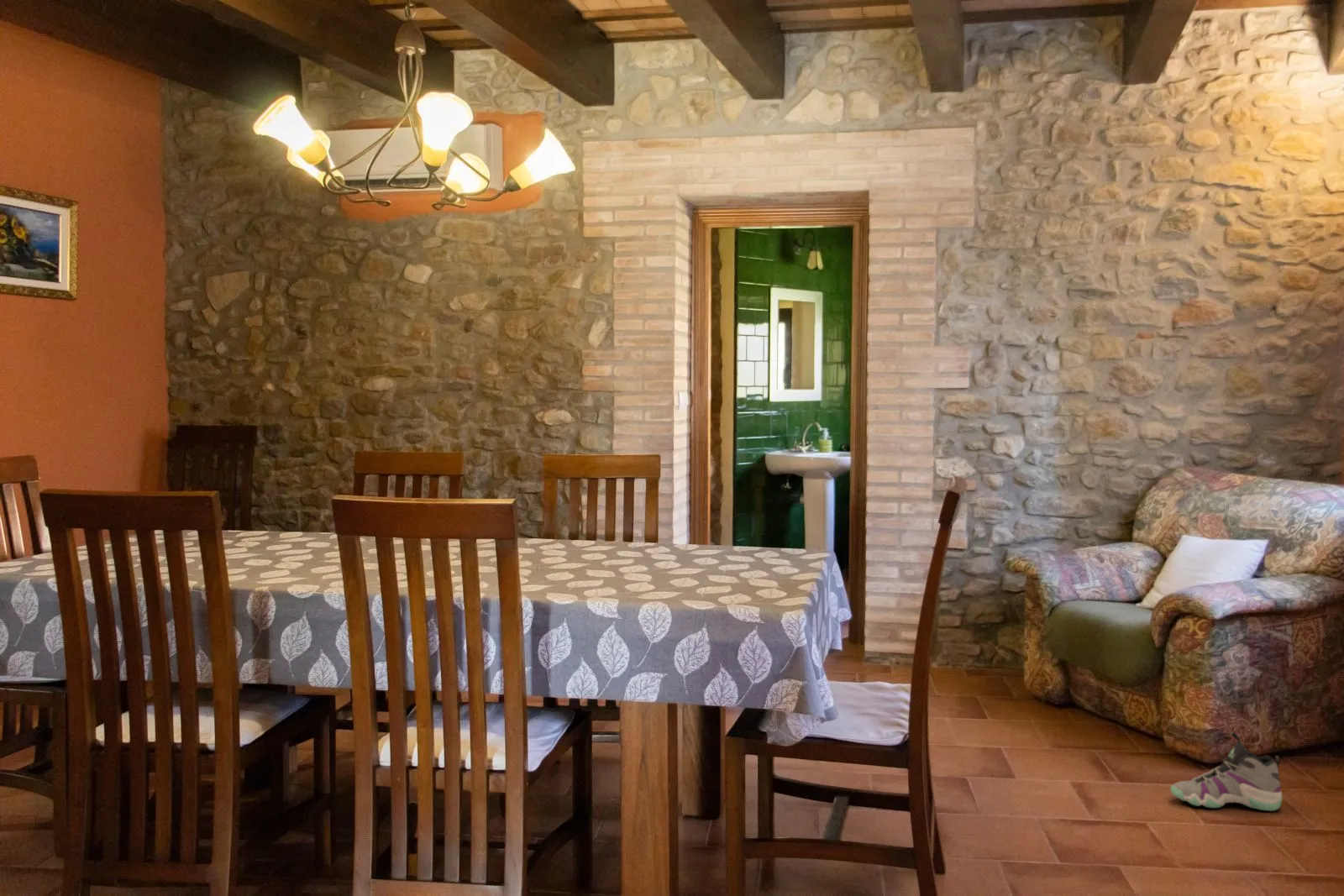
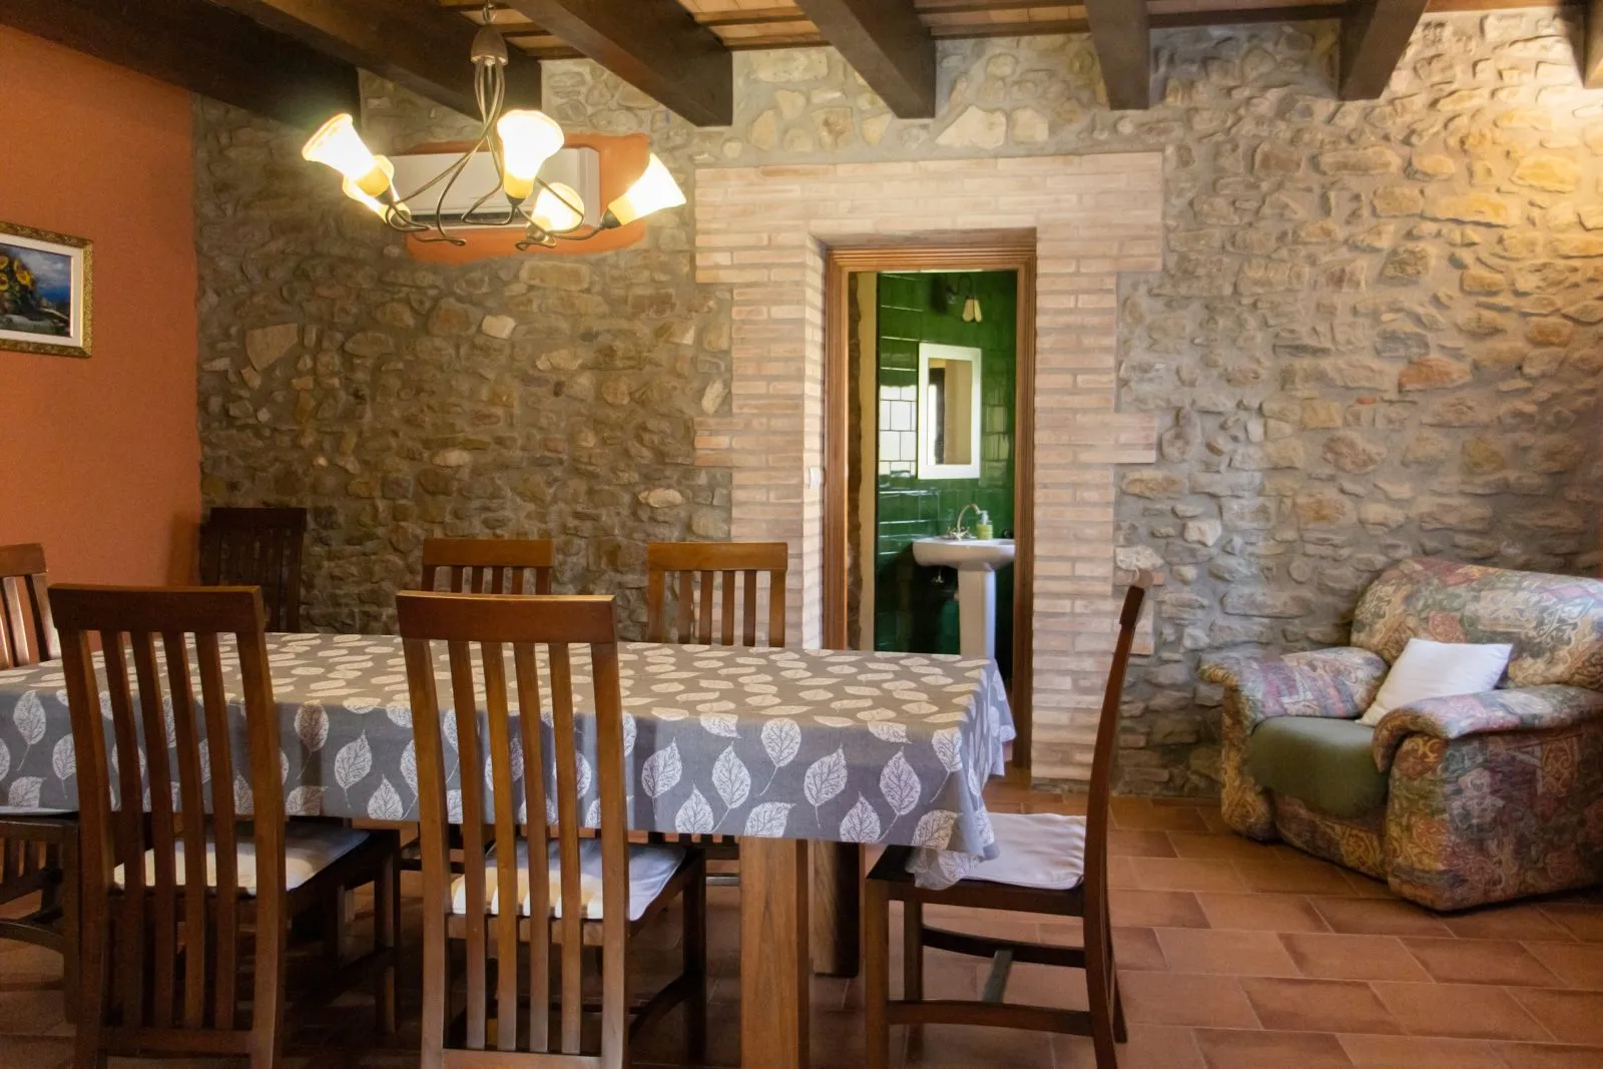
- sneaker (1225, 768)
